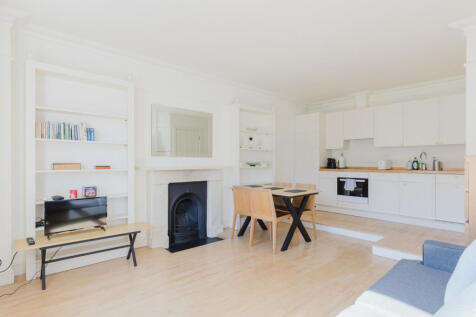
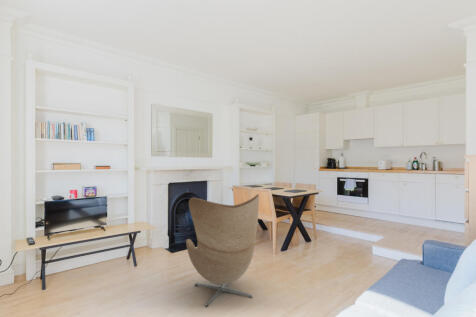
+ armchair (223, 243)
